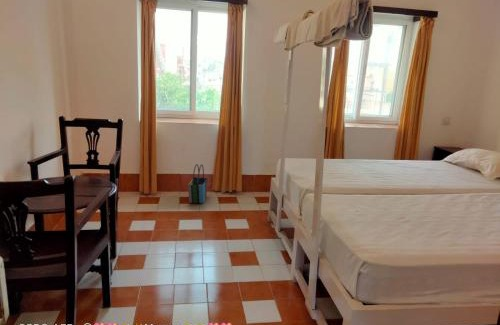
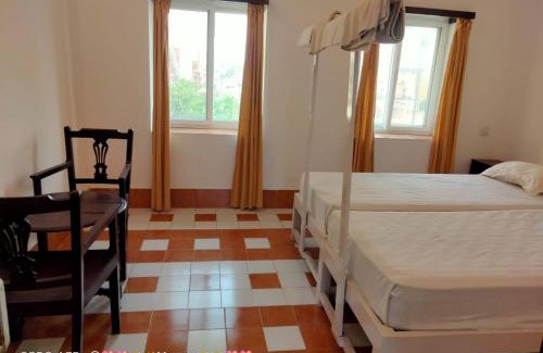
- tote bag (198, 182)
